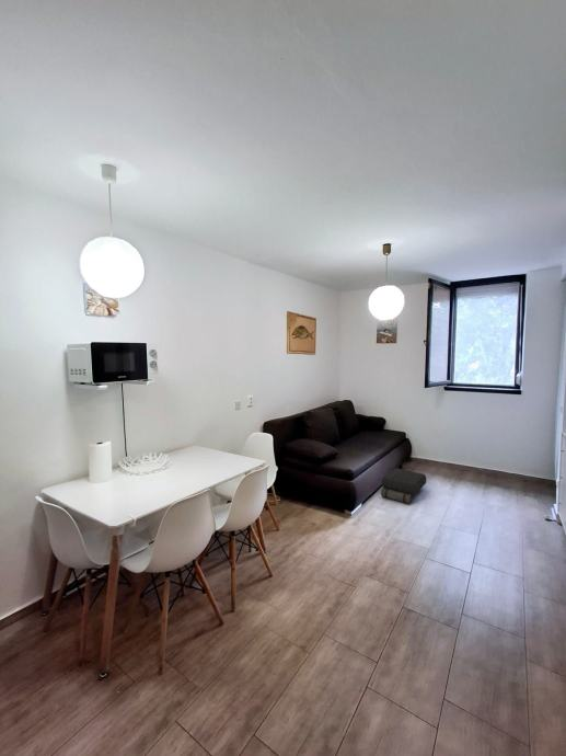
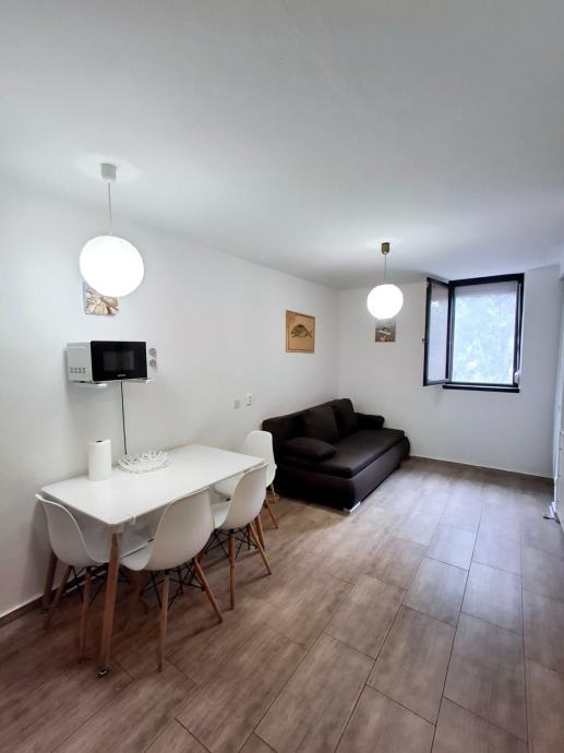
- shoulder bag (403, 484)
